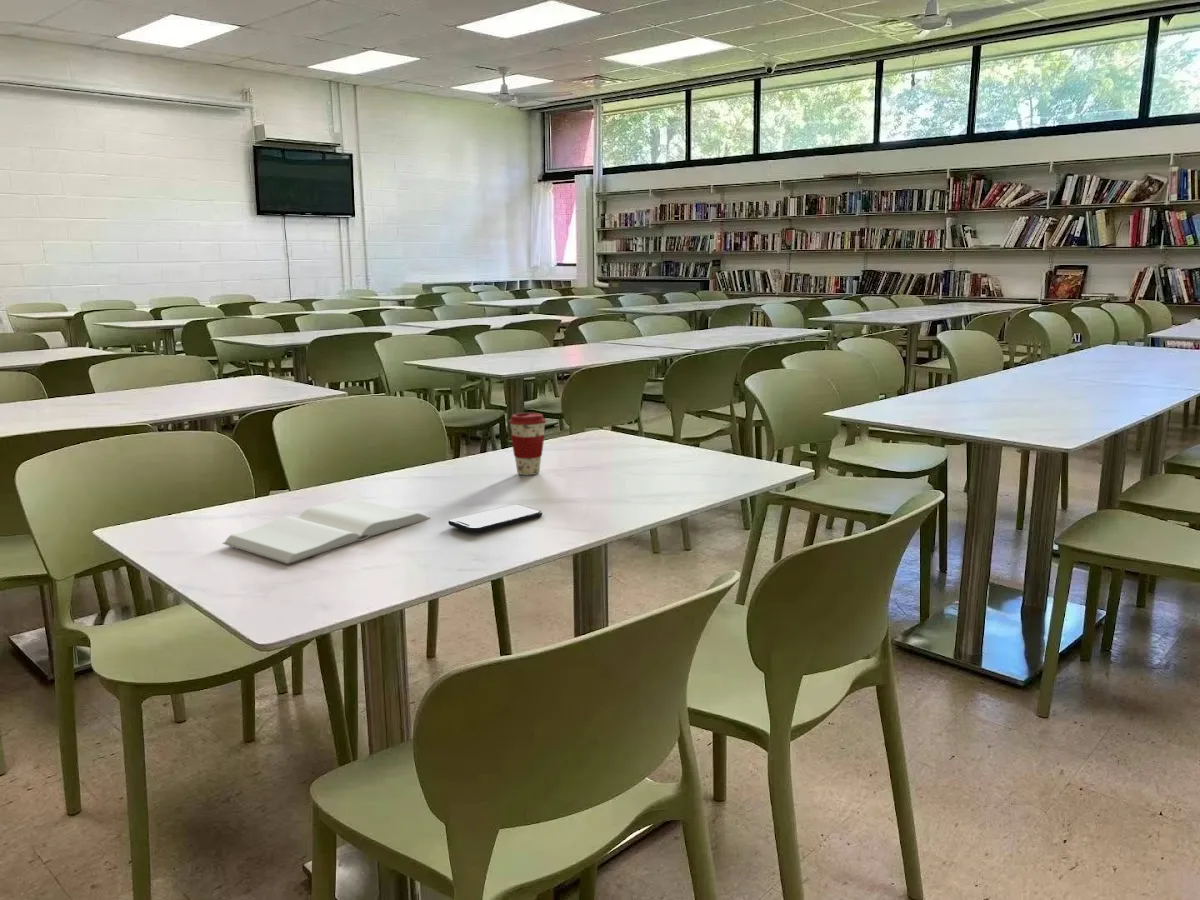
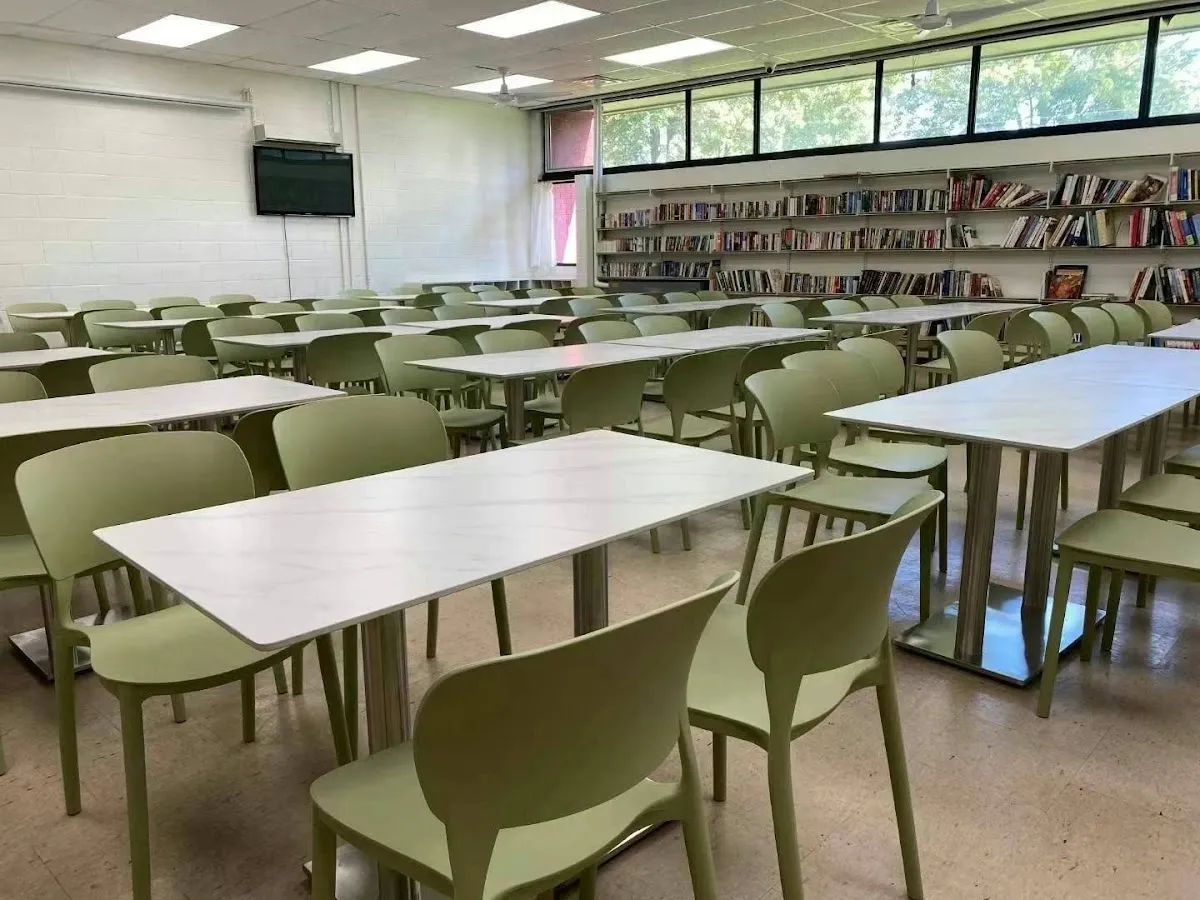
- coffee cup (527, 443)
- smartphone (496, 517)
- book (330, 524)
